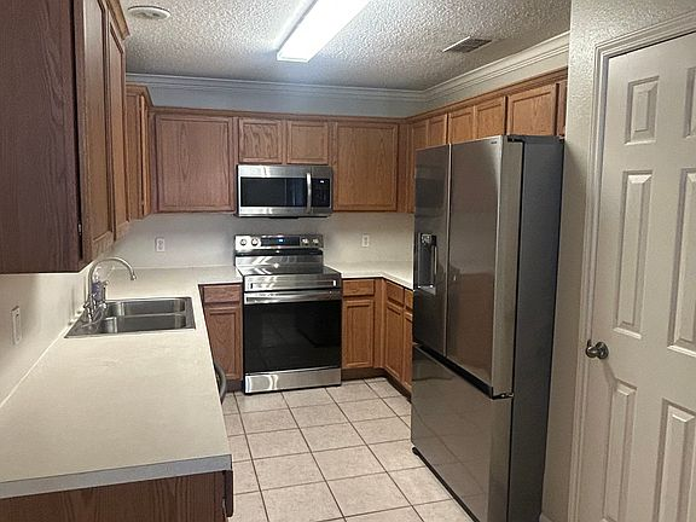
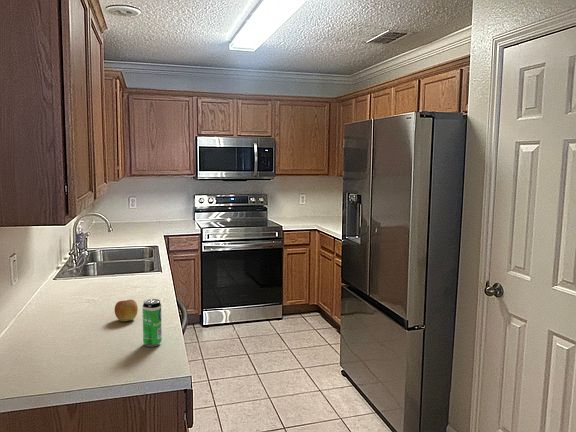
+ beverage can (152, 322)
+ apple (126, 309)
